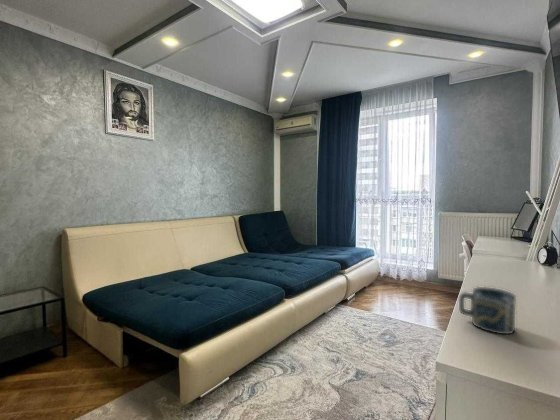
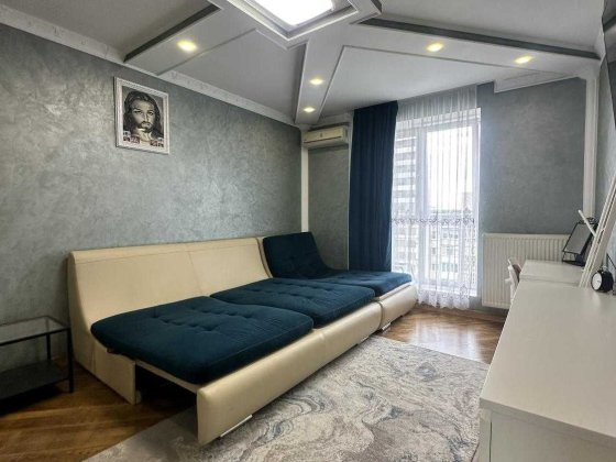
- cup (485, 307)
